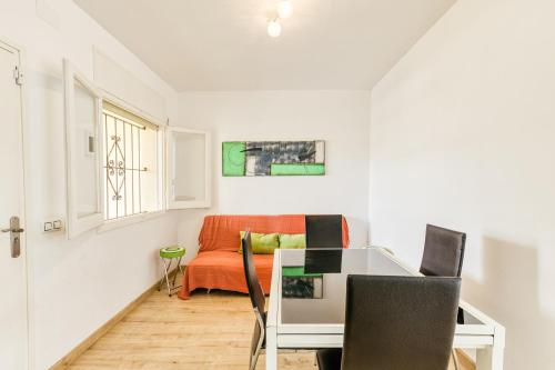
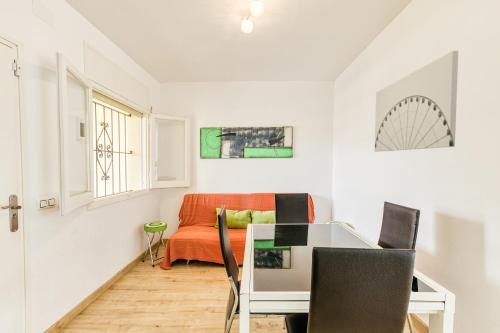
+ wall art (406, 113)
